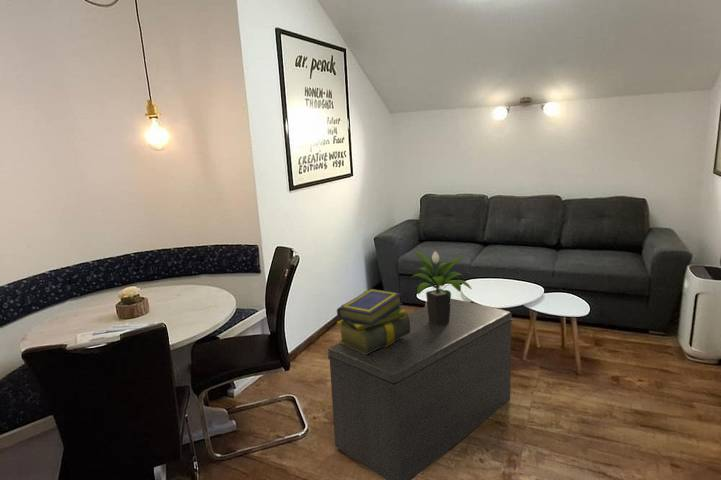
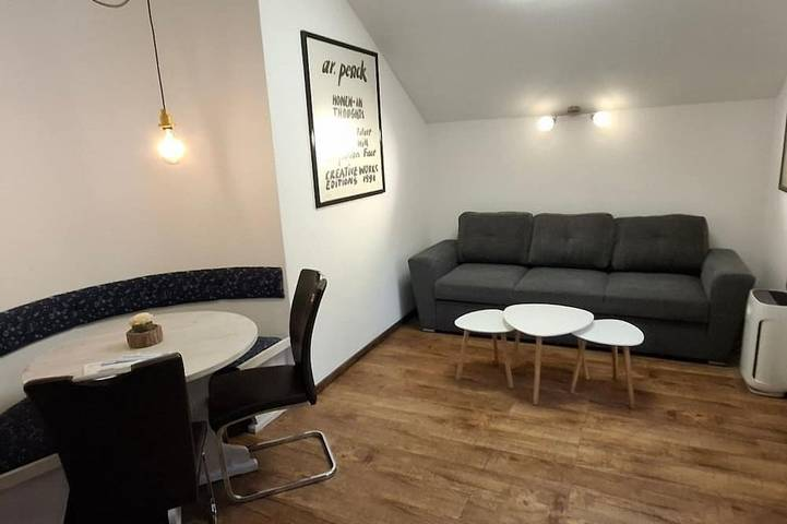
- stack of books (373, 318)
- potted plant (439, 287)
- bench (427, 375)
